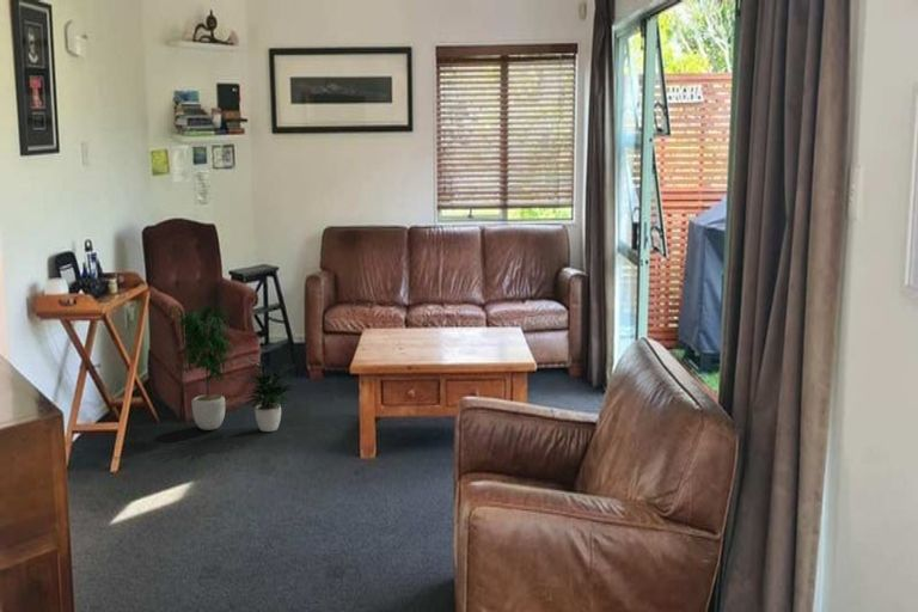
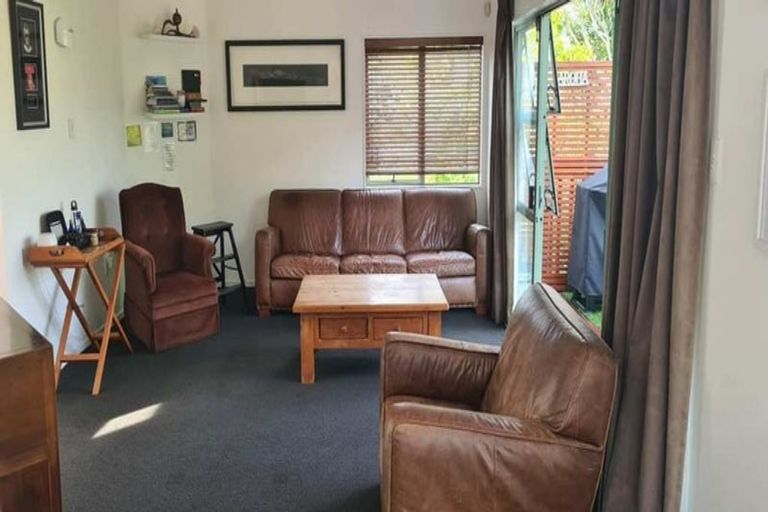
- potted plant (232, 361)
